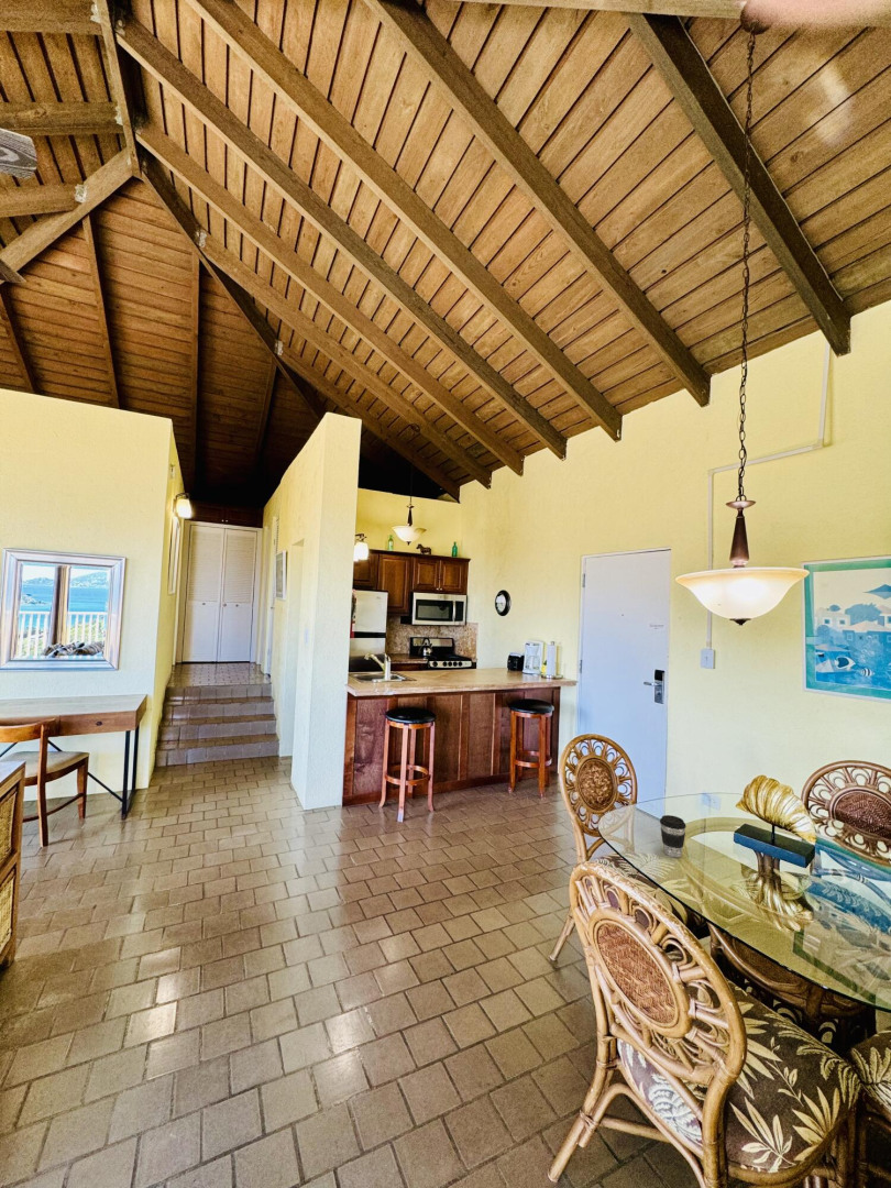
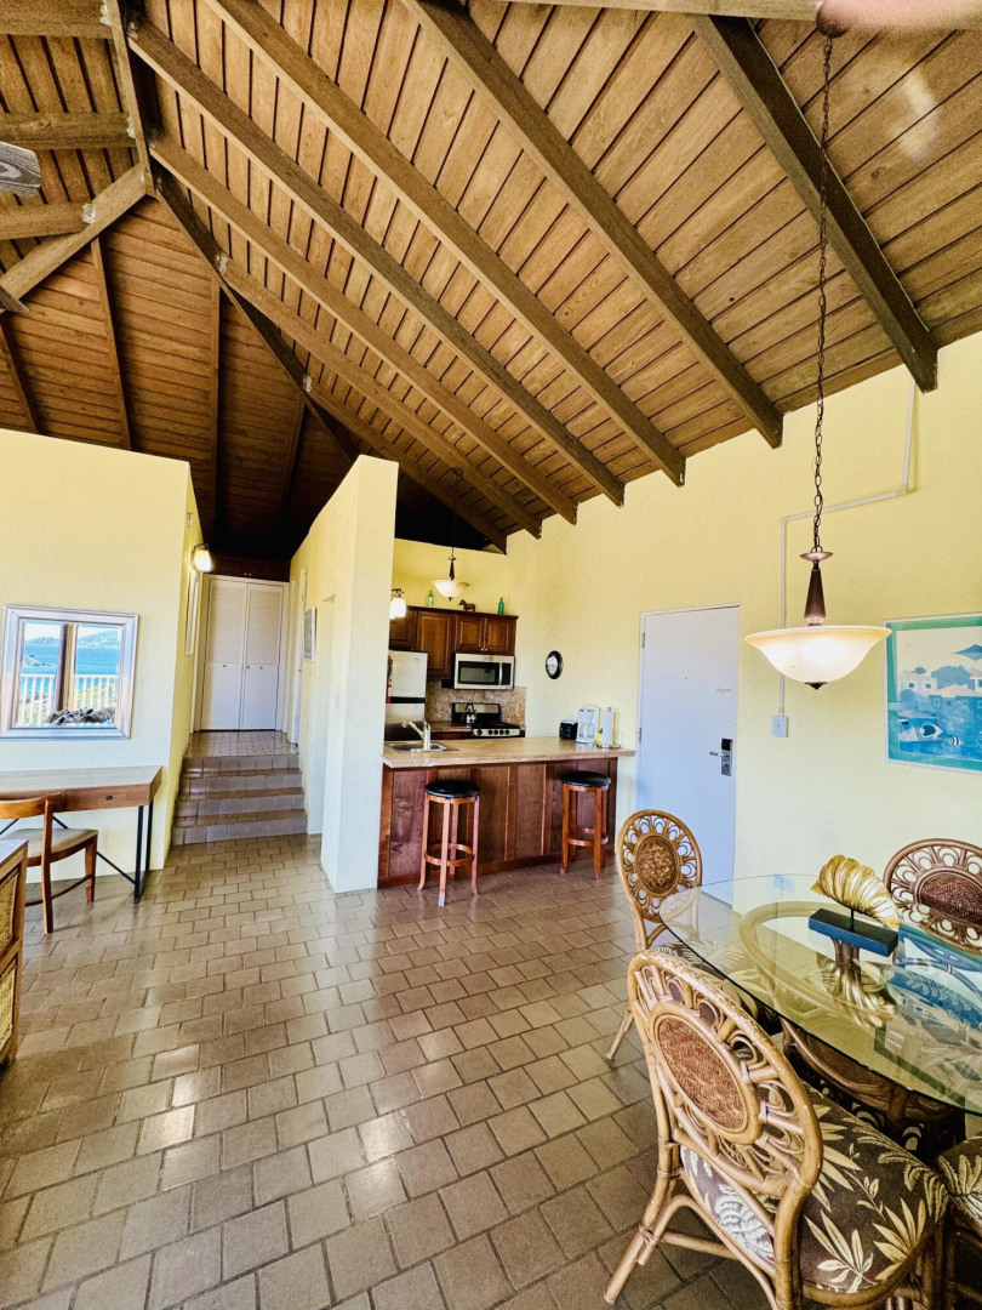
- coffee cup (672, 836)
